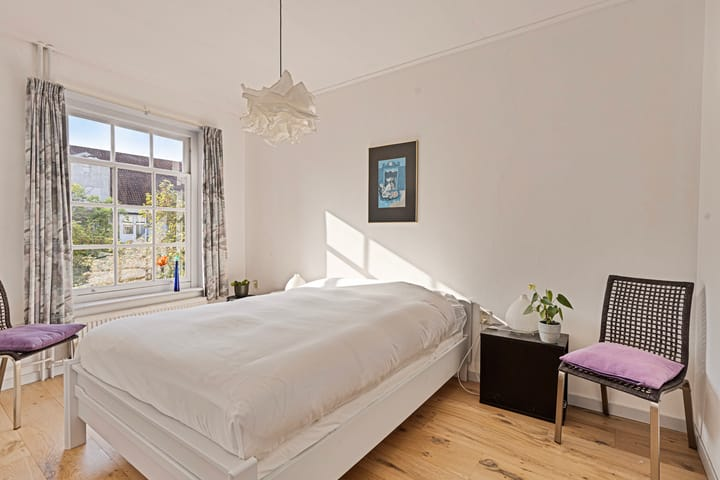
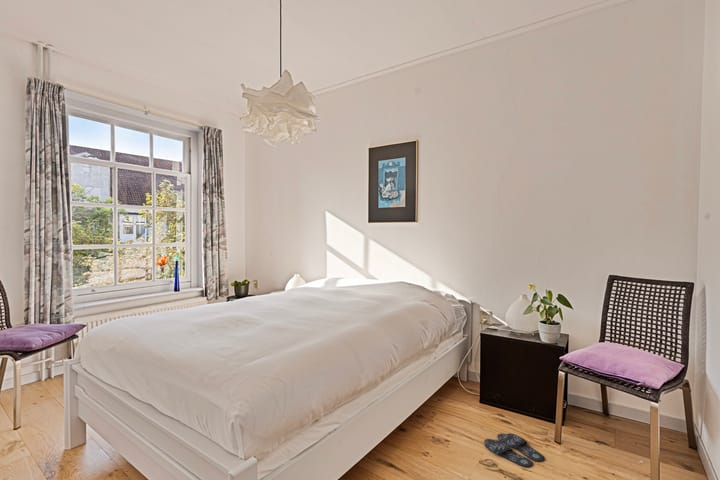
+ slippers (513, 447)
